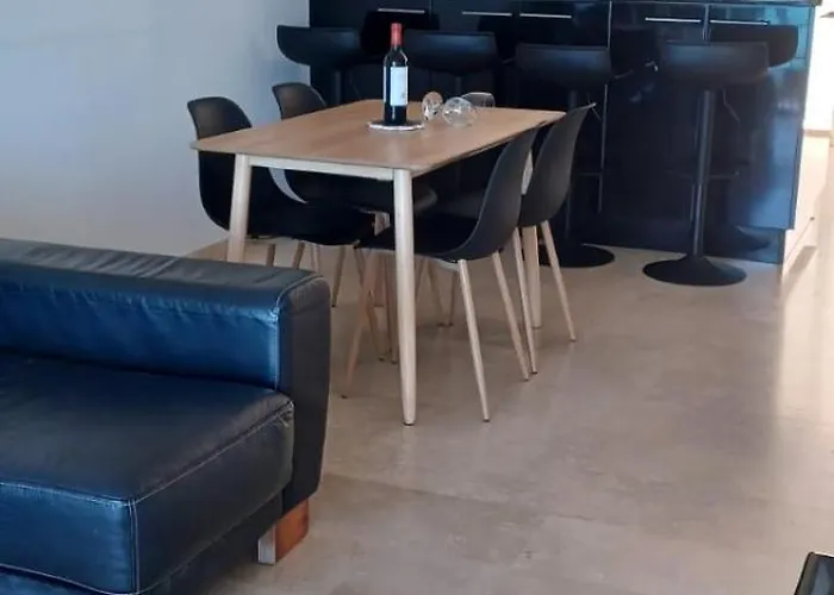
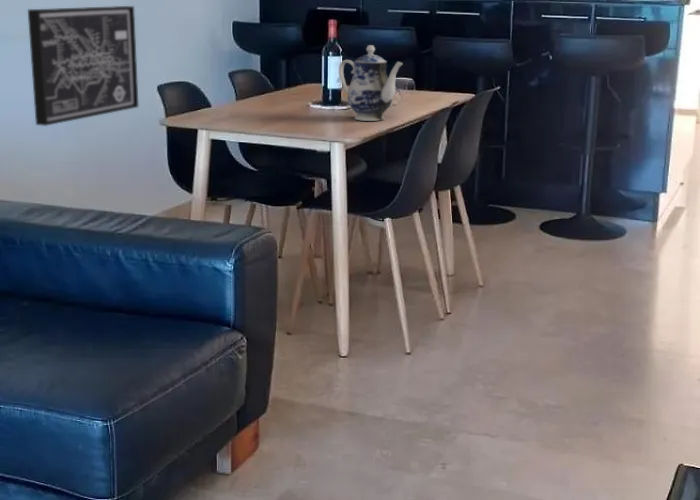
+ teapot (370, 82)
+ wall art (87, 62)
